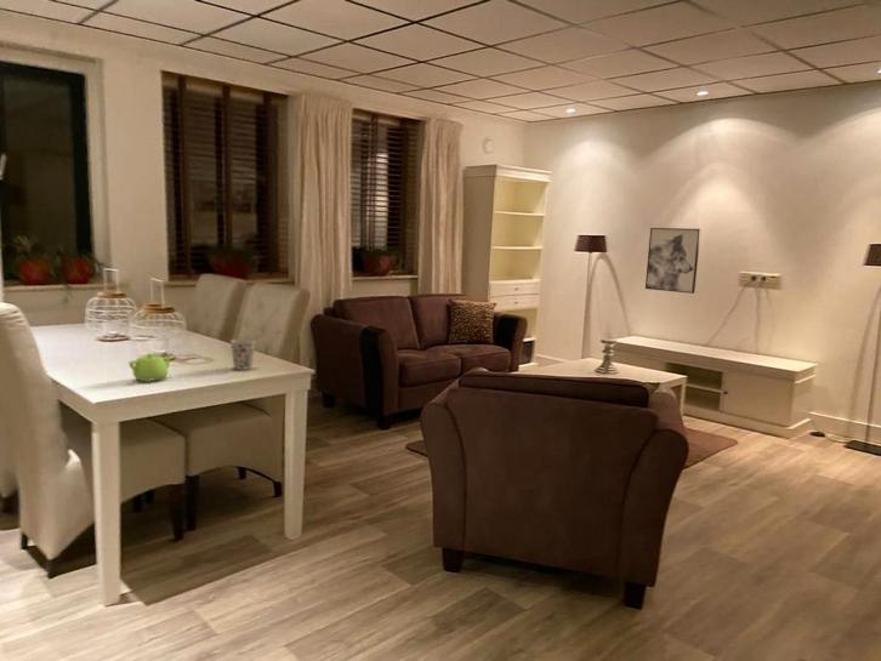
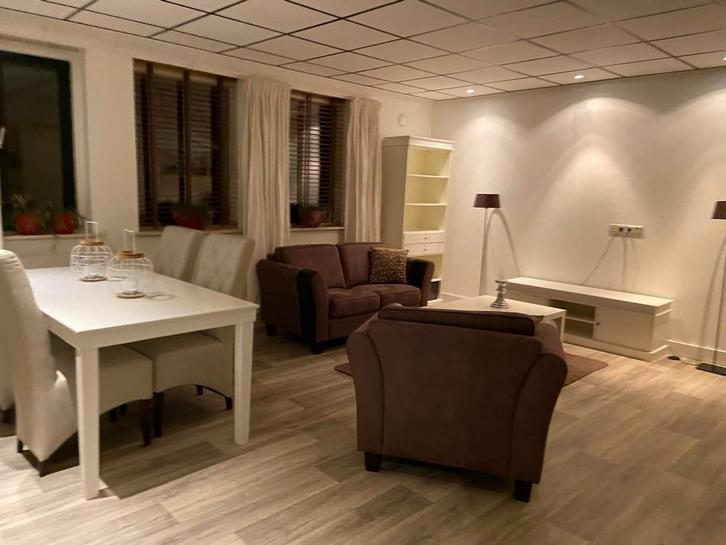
- cup (243, 354)
- wall art (671, 260)
- teapot (152, 366)
